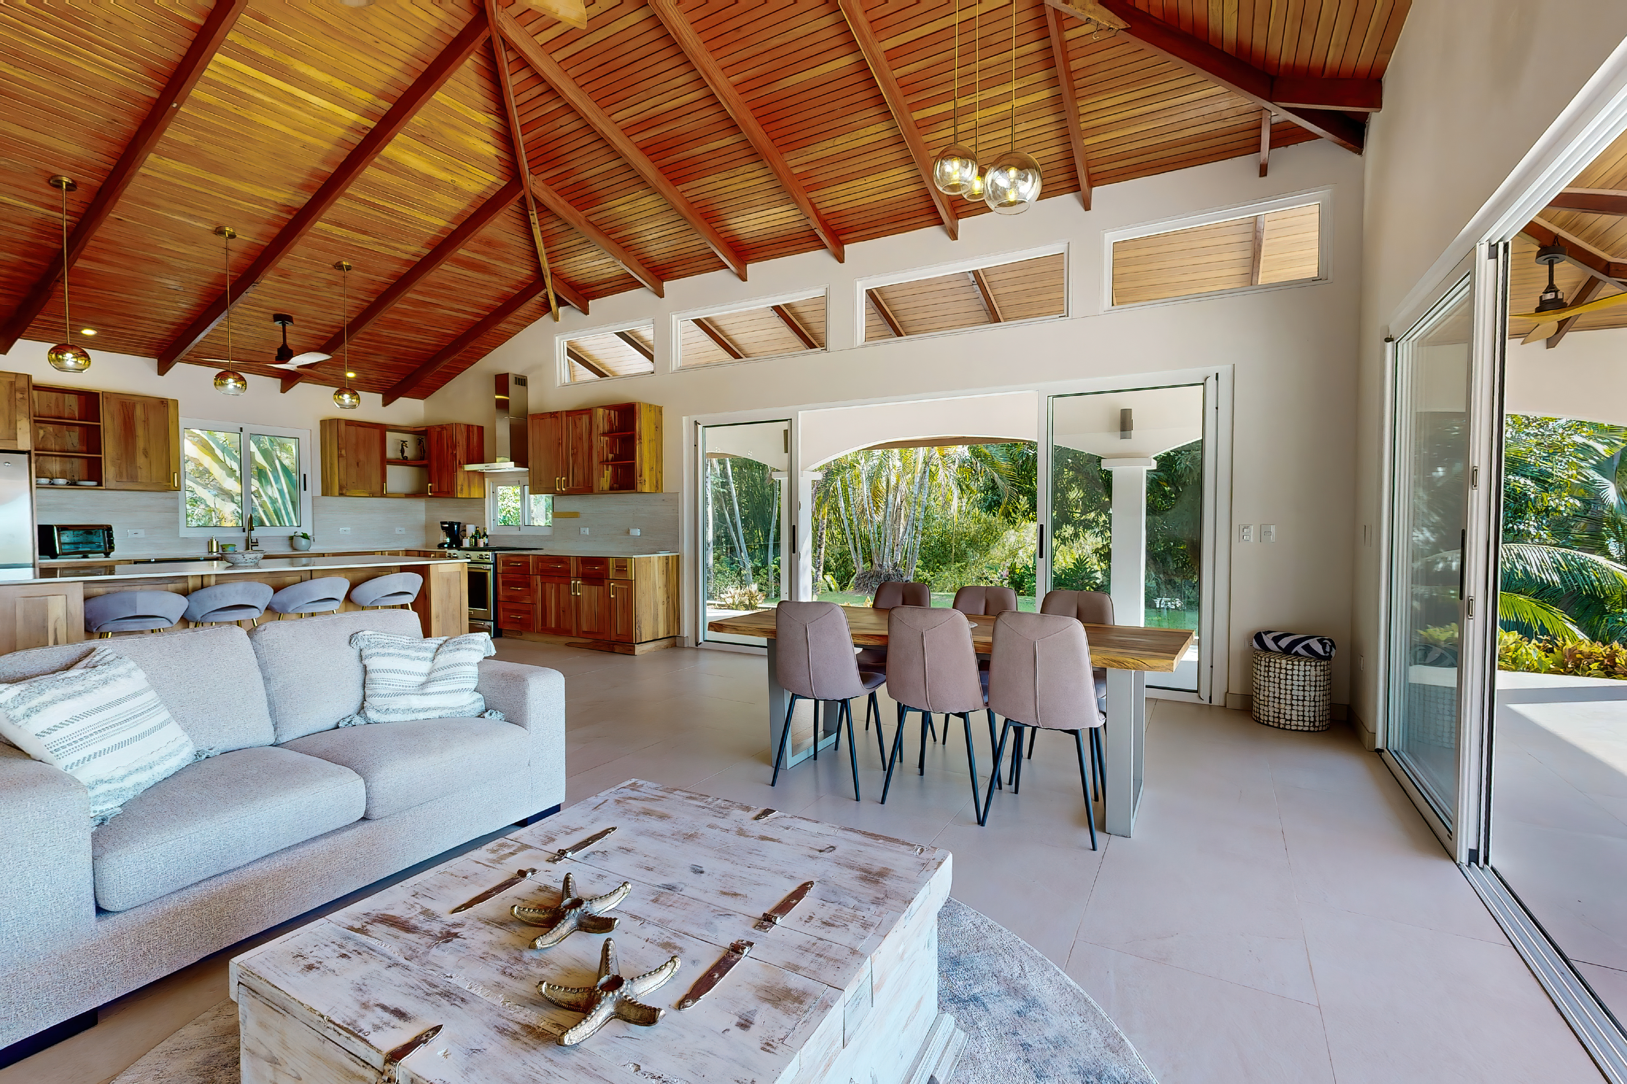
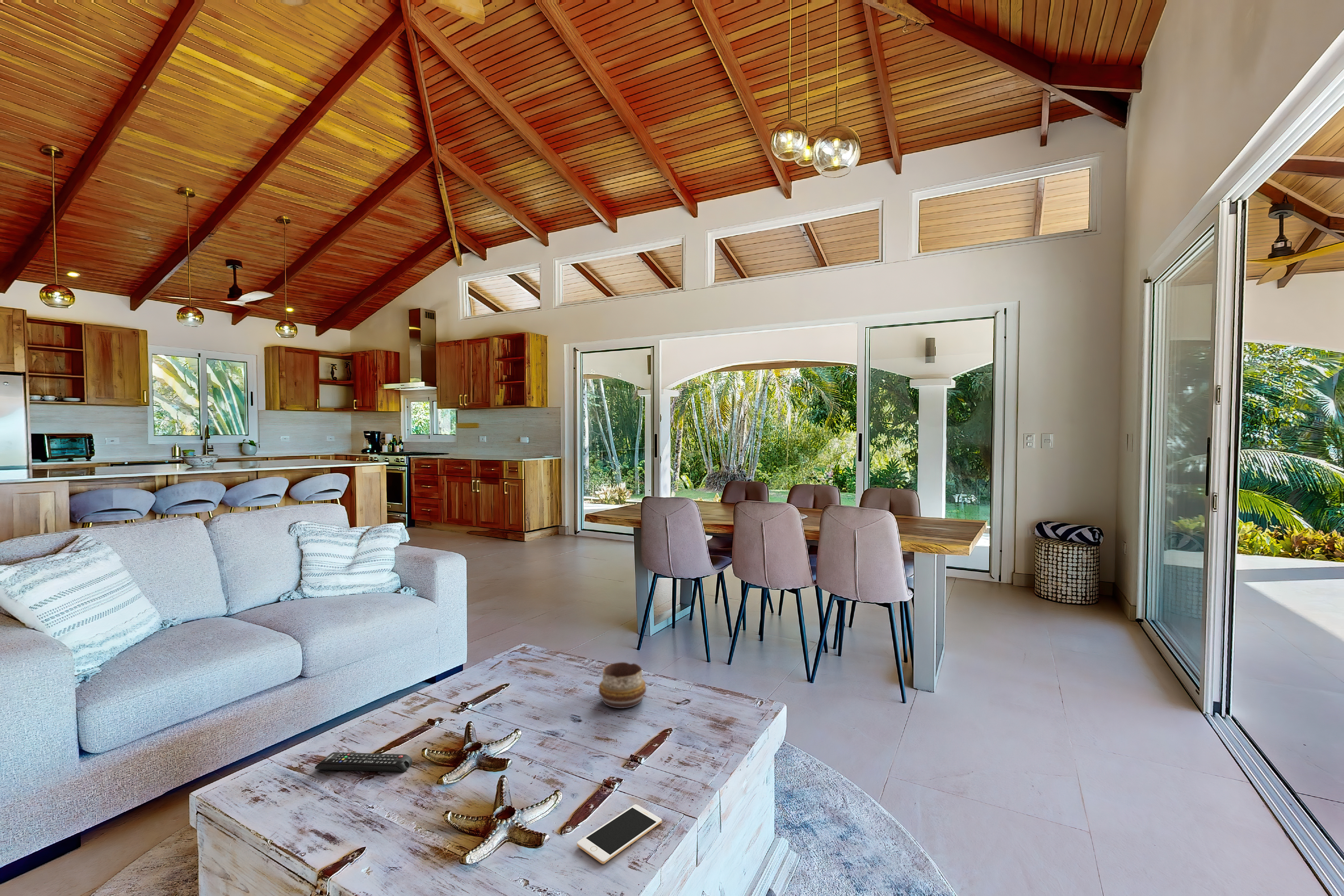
+ cell phone (620, 832)
+ remote control (364, 763)
+ decorative bowl (622, 685)
